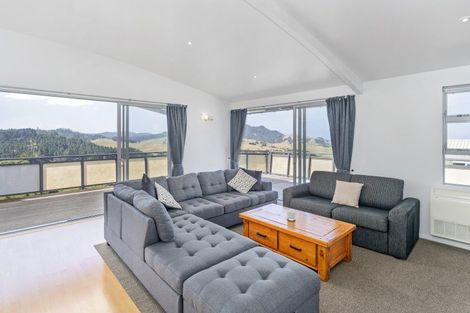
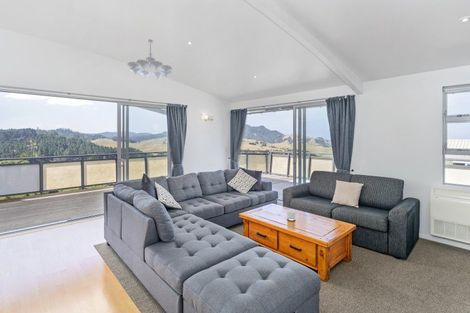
+ chandelier (150, 57)
